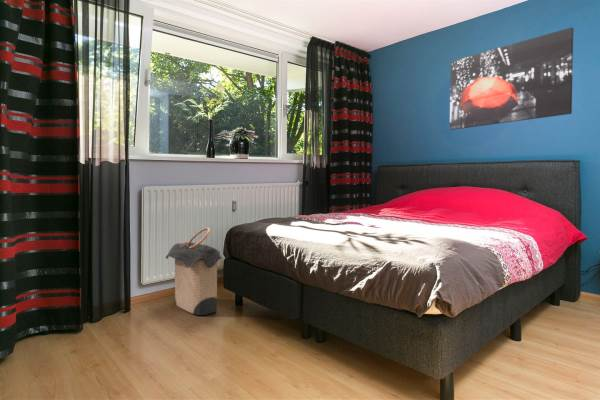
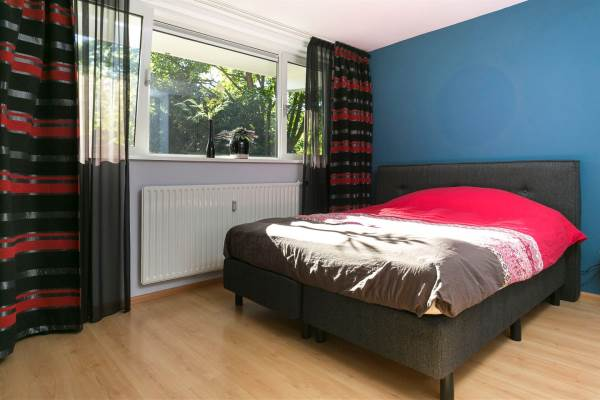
- wall art (504, 84)
- laundry hamper (193, 267)
